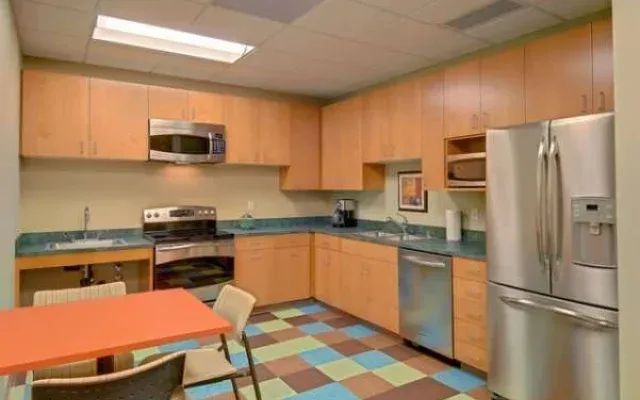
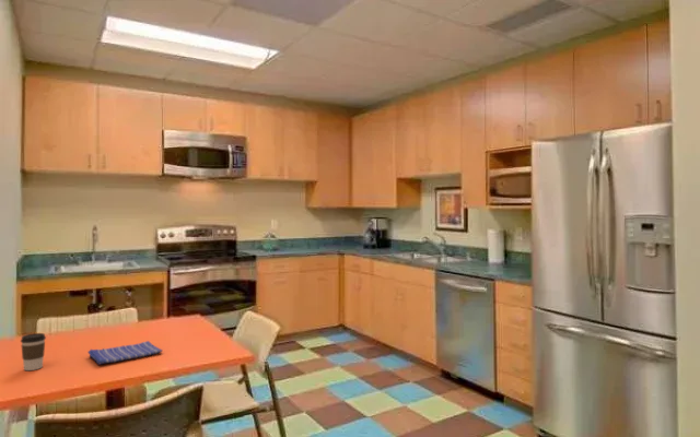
+ coffee cup (33, 352)
+ dish towel (125, 351)
